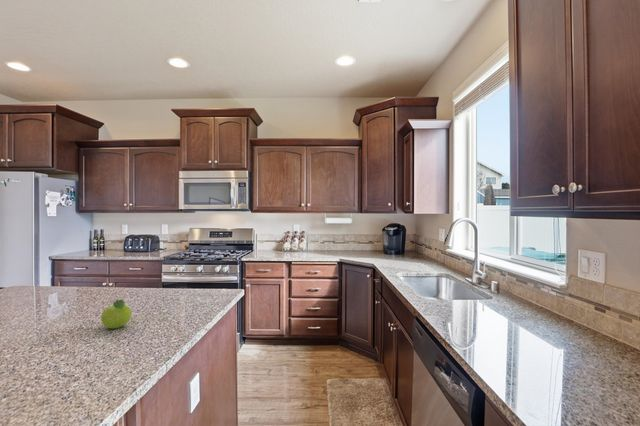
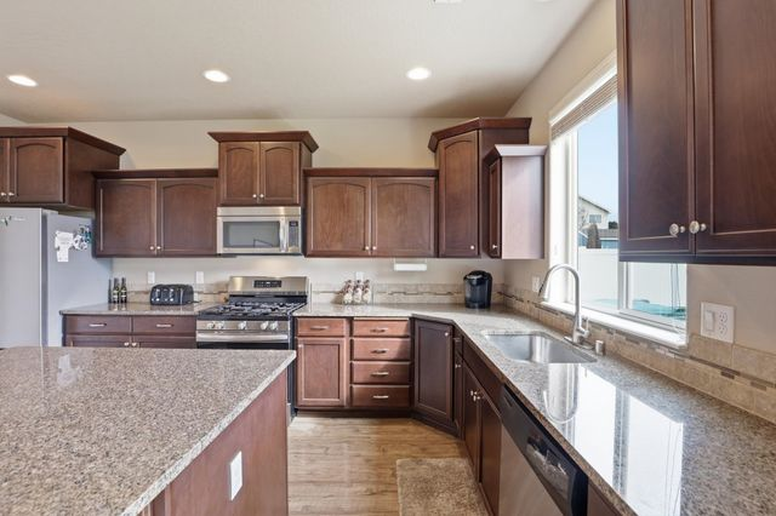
- fruit (117, 314)
